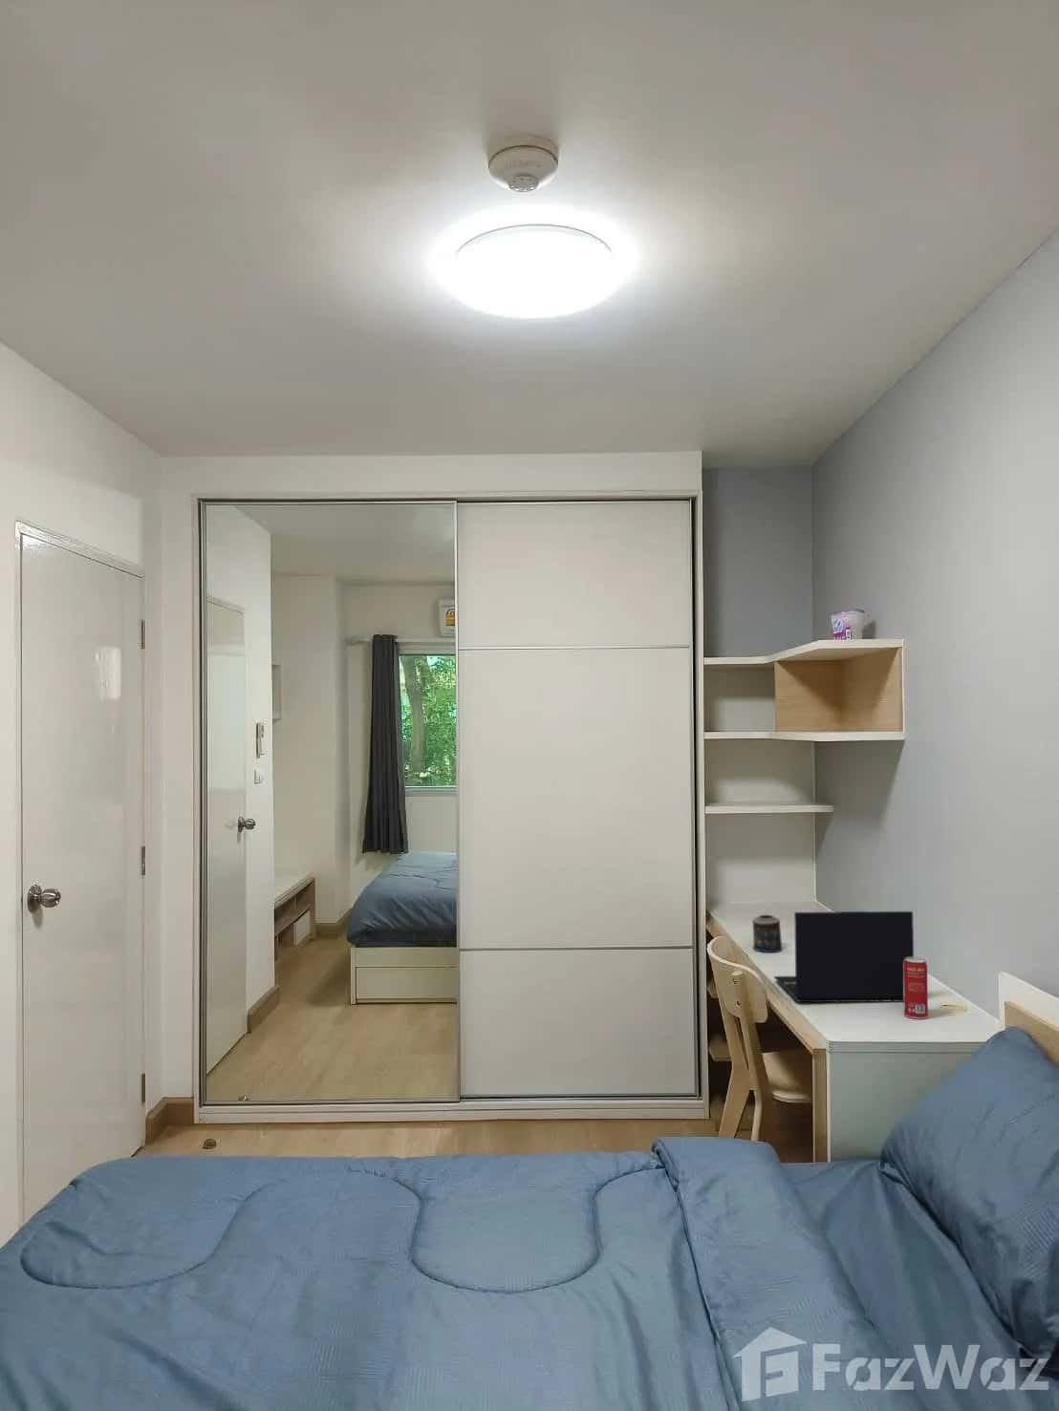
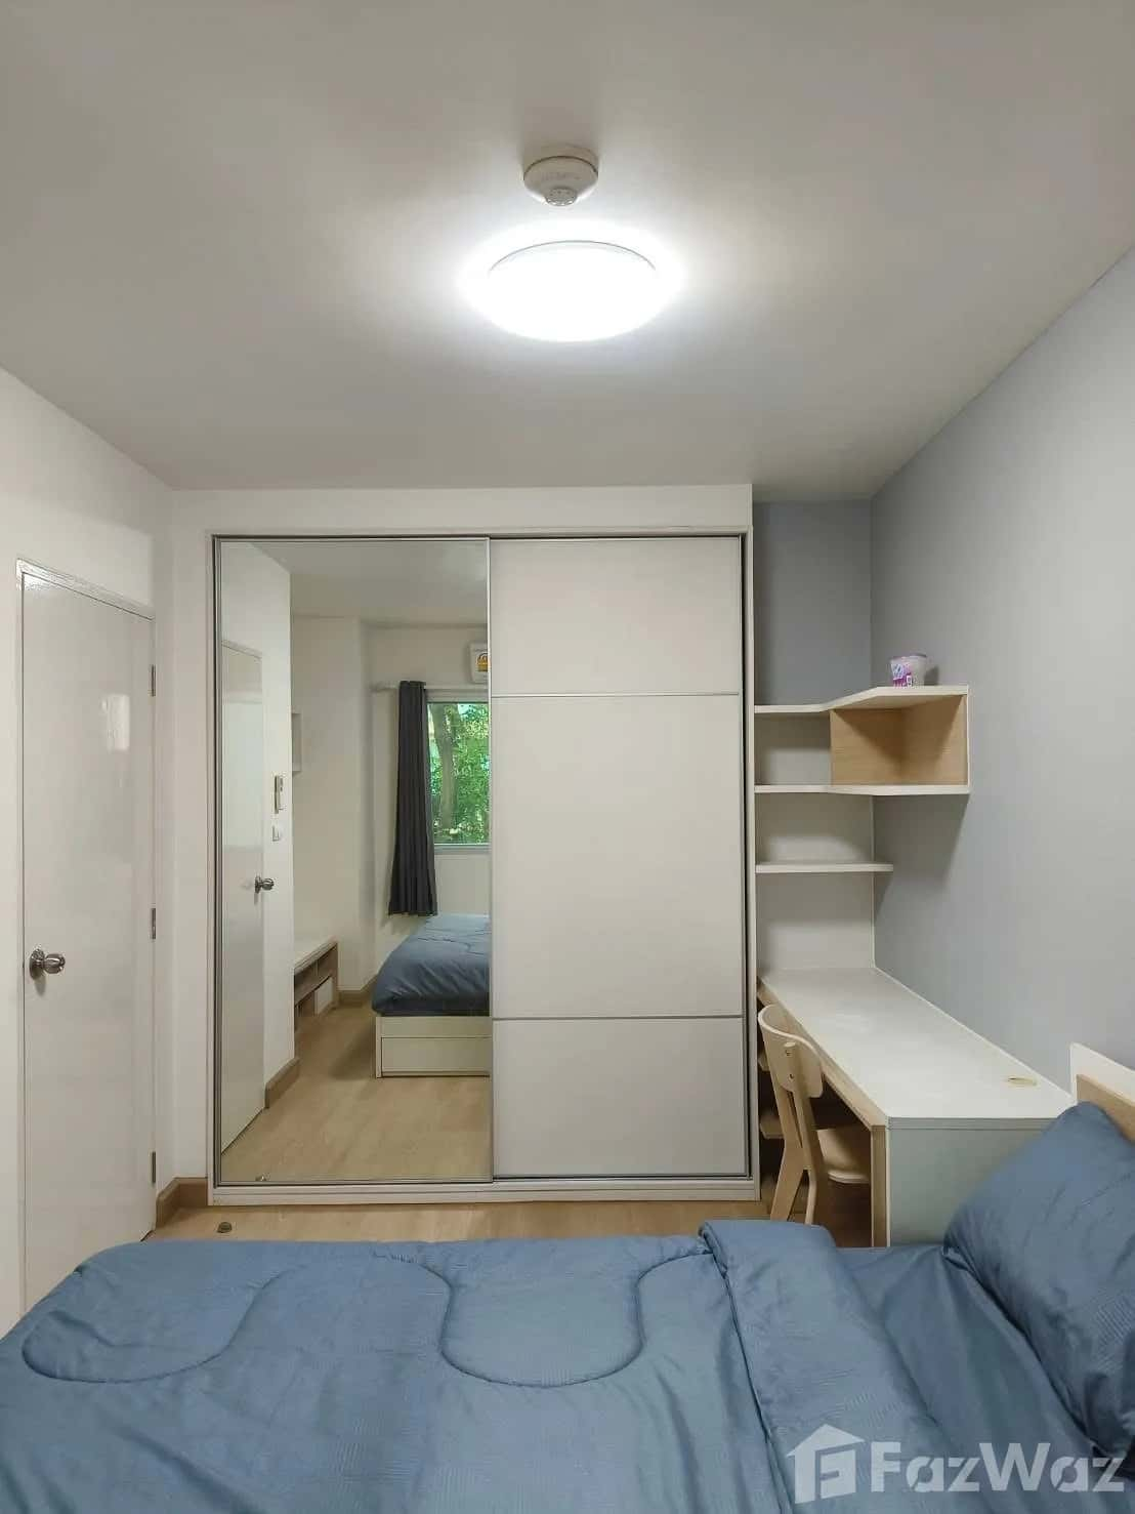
- beverage can (916, 987)
- candle (765, 932)
- laptop (840, 946)
